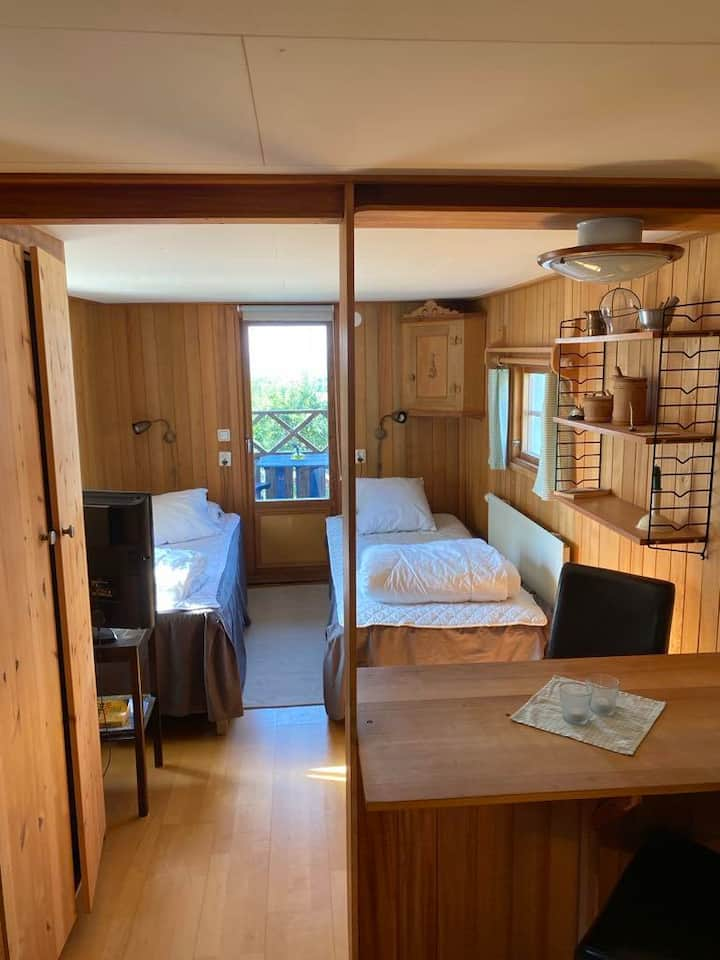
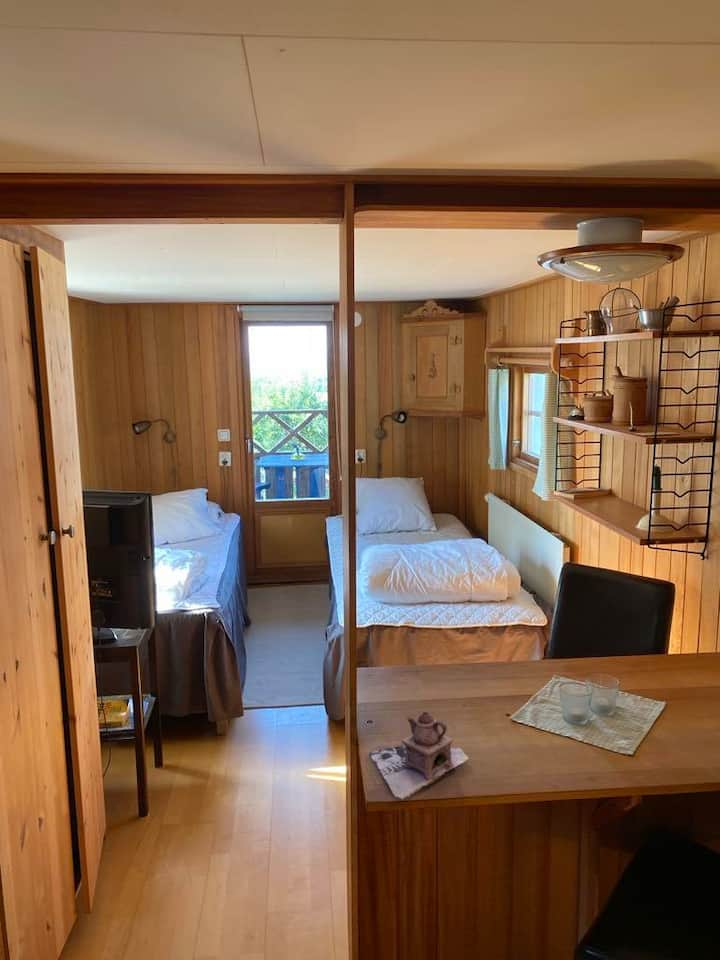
+ teapot (424, 739)
